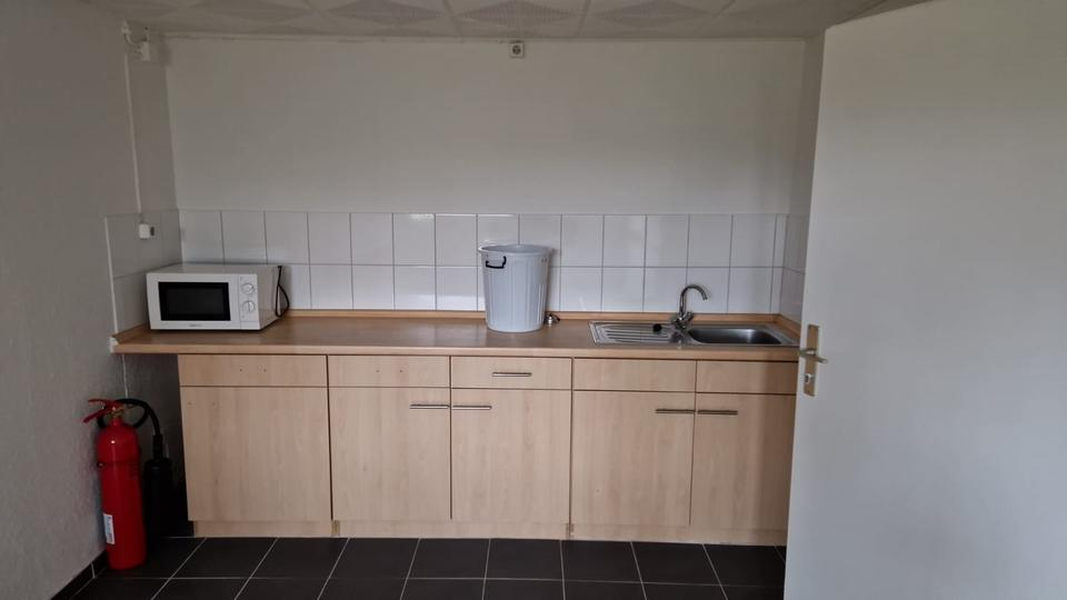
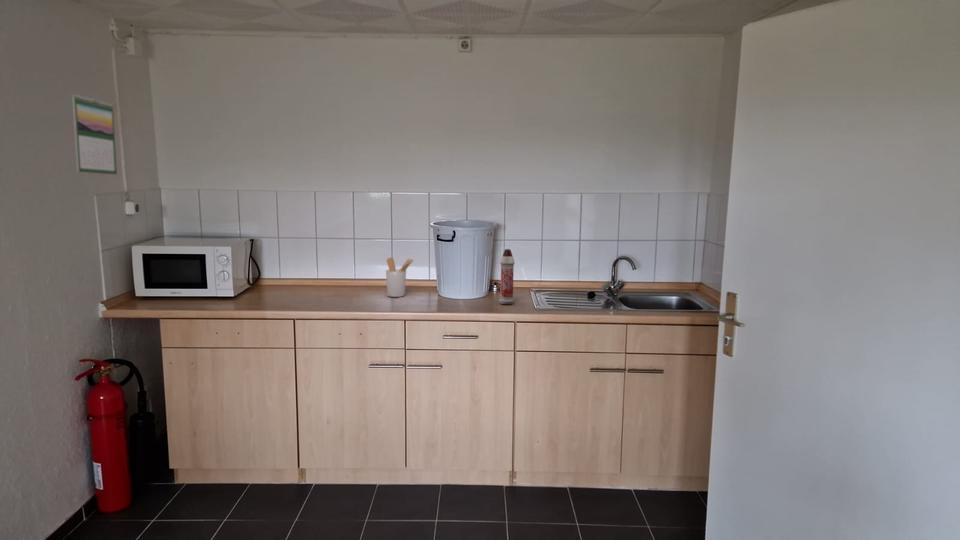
+ spray bottle (507, 276)
+ calendar (95, 136)
+ utensil holder (400, 276)
